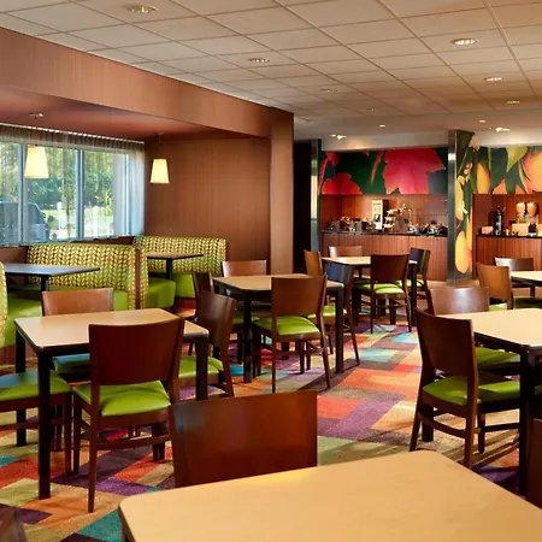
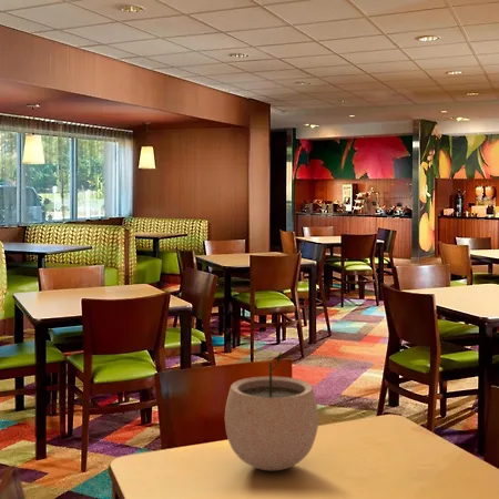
+ plant pot (271, 408)
